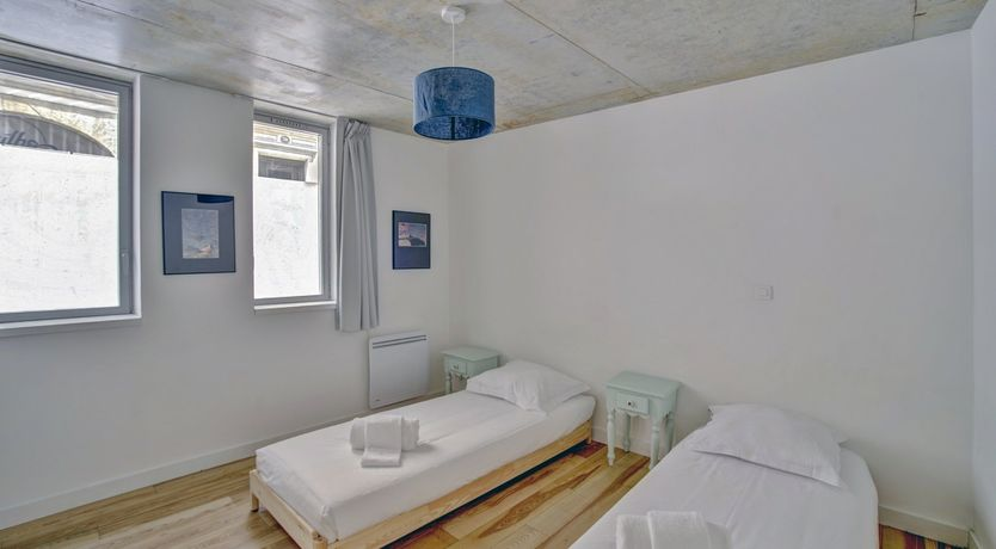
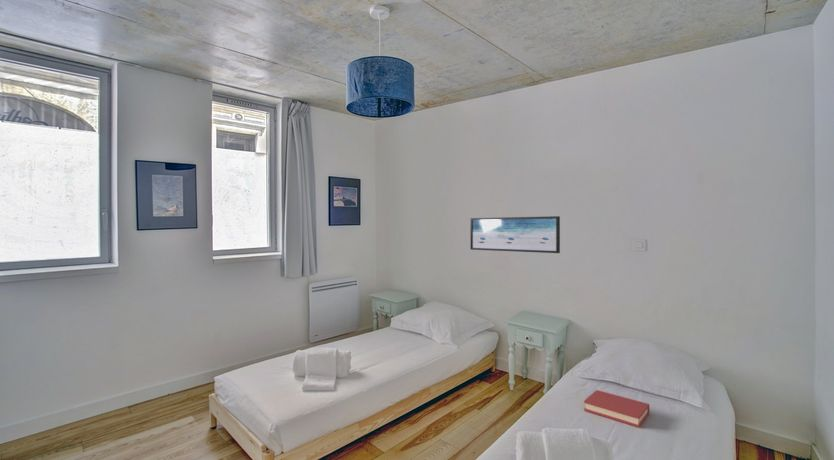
+ hardback book (616, 407)
+ wall art (511, 234)
